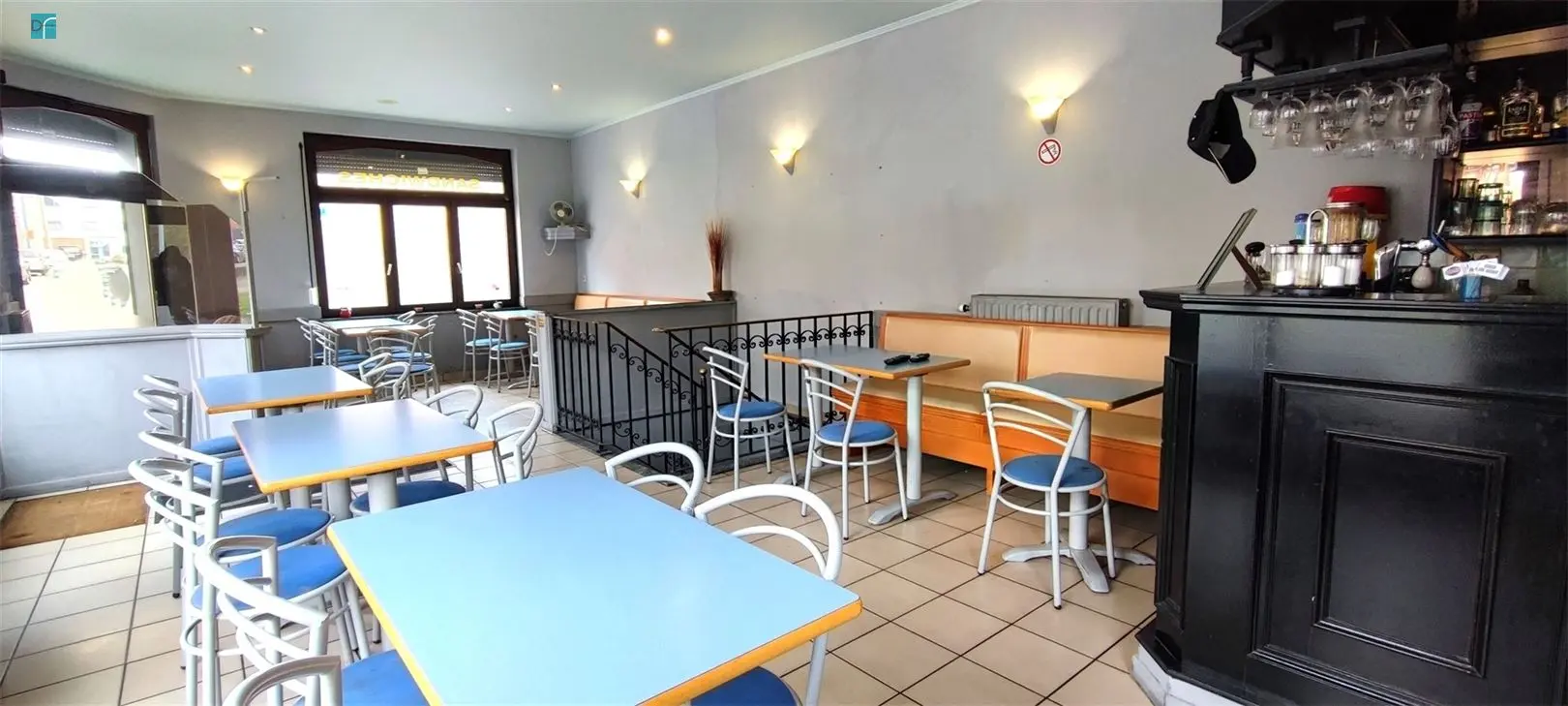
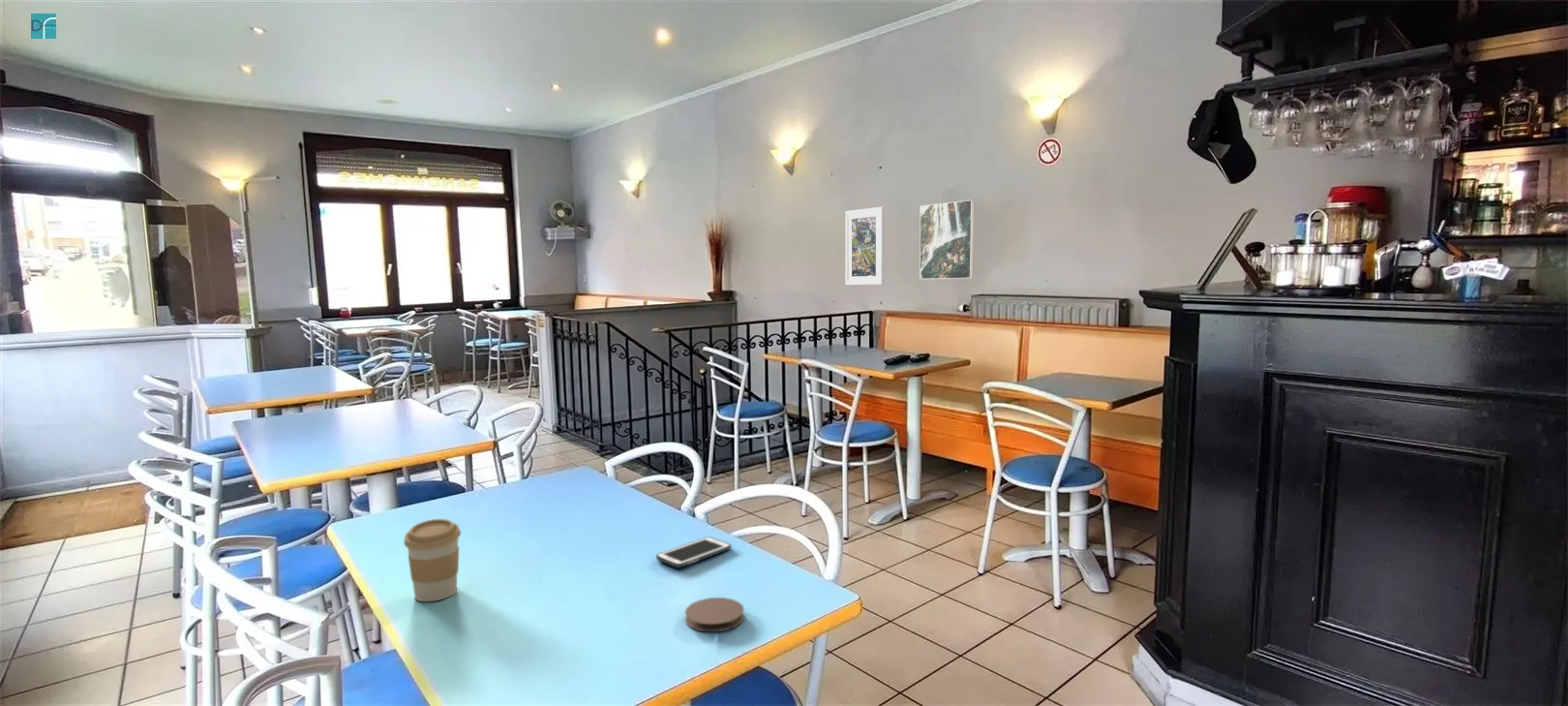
+ coaster (714, 614)
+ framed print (946, 241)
+ coffee cup (434, 559)
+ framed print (863, 247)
+ cell phone (694, 551)
